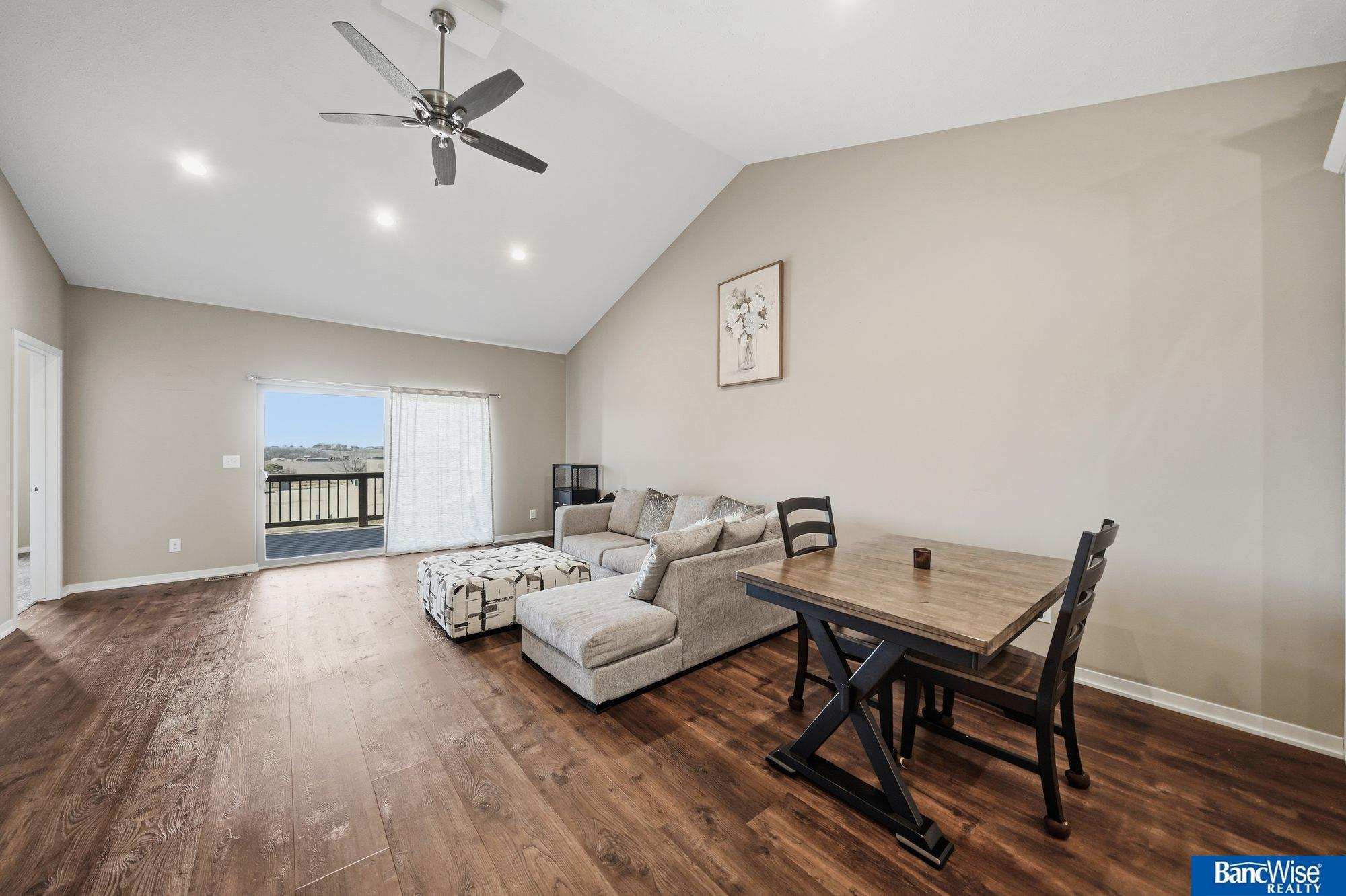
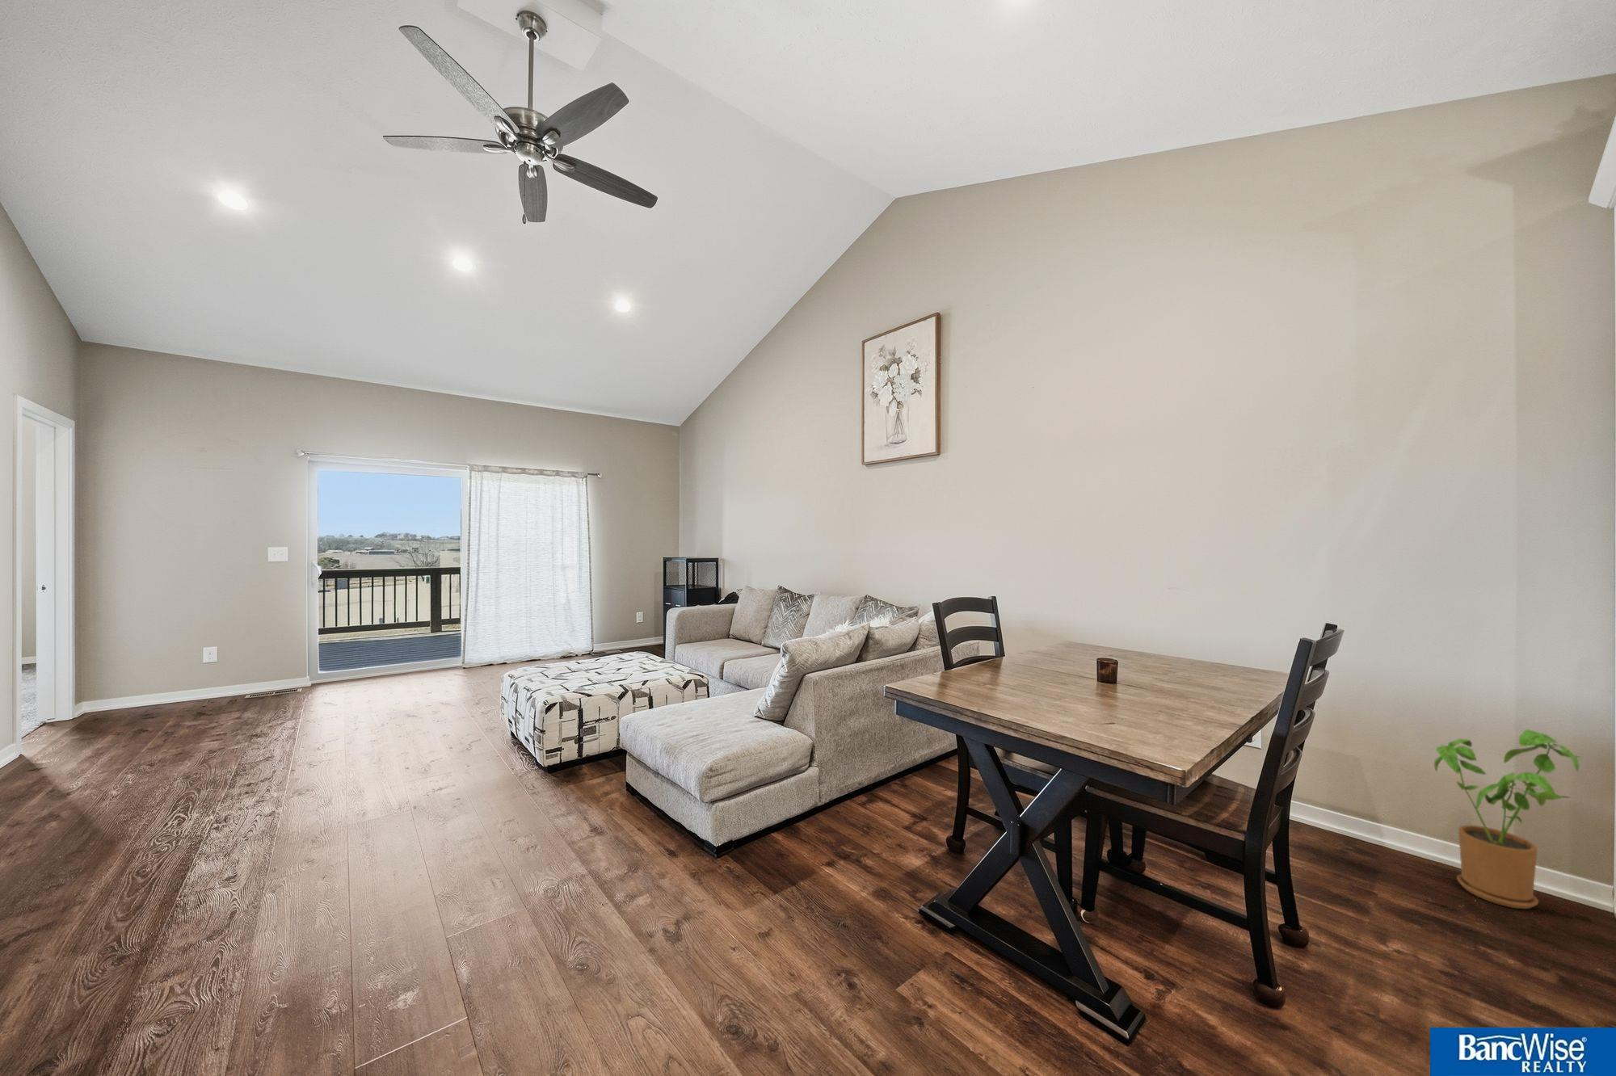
+ house plant (1506, 813)
